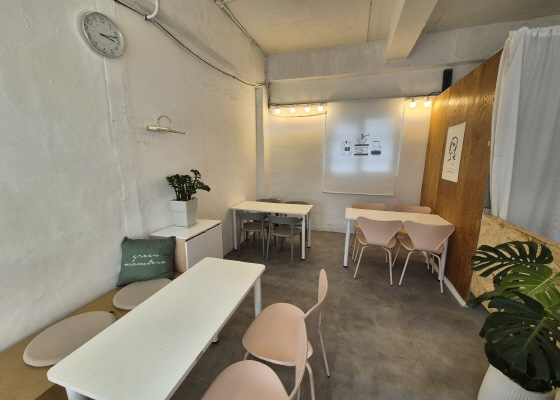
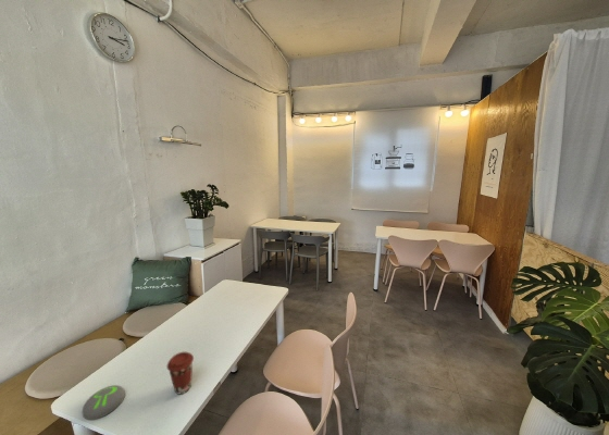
+ coaster (103, 399)
+ coffee cup (182, 373)
